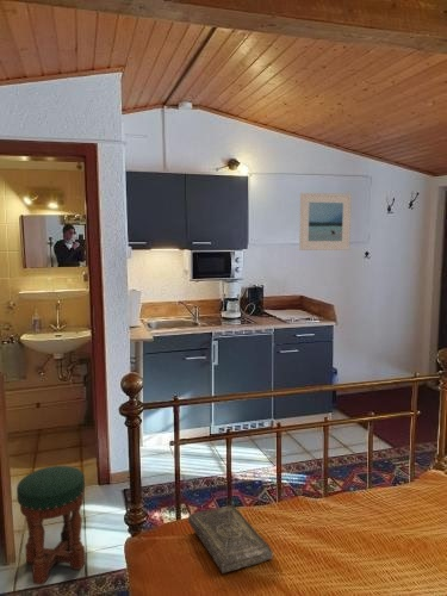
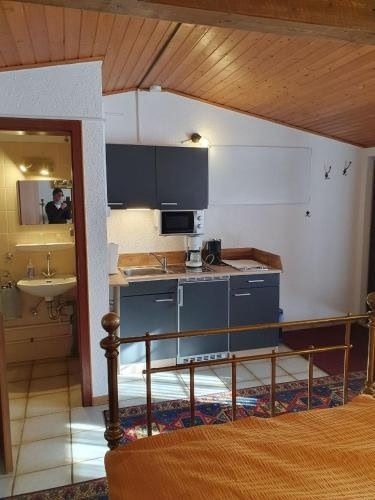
- book (228, 534)
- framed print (325, 222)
- stool (52, 517)
